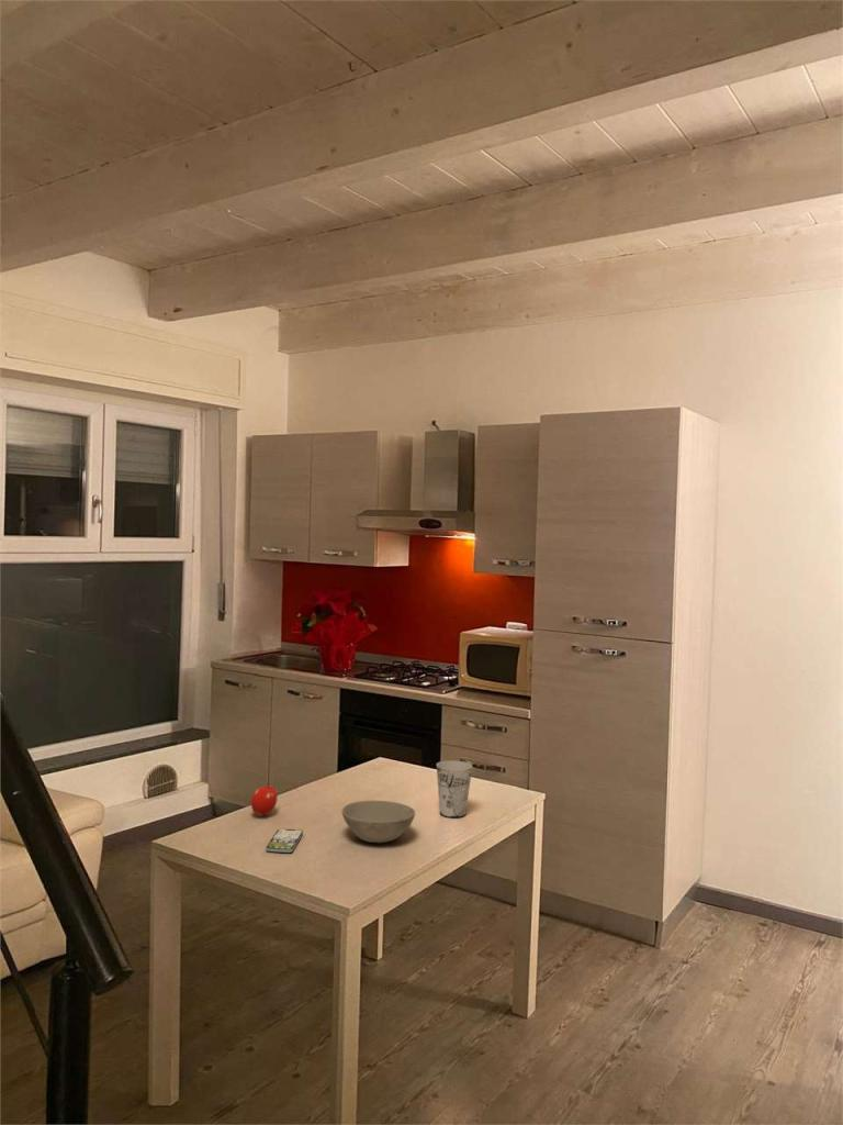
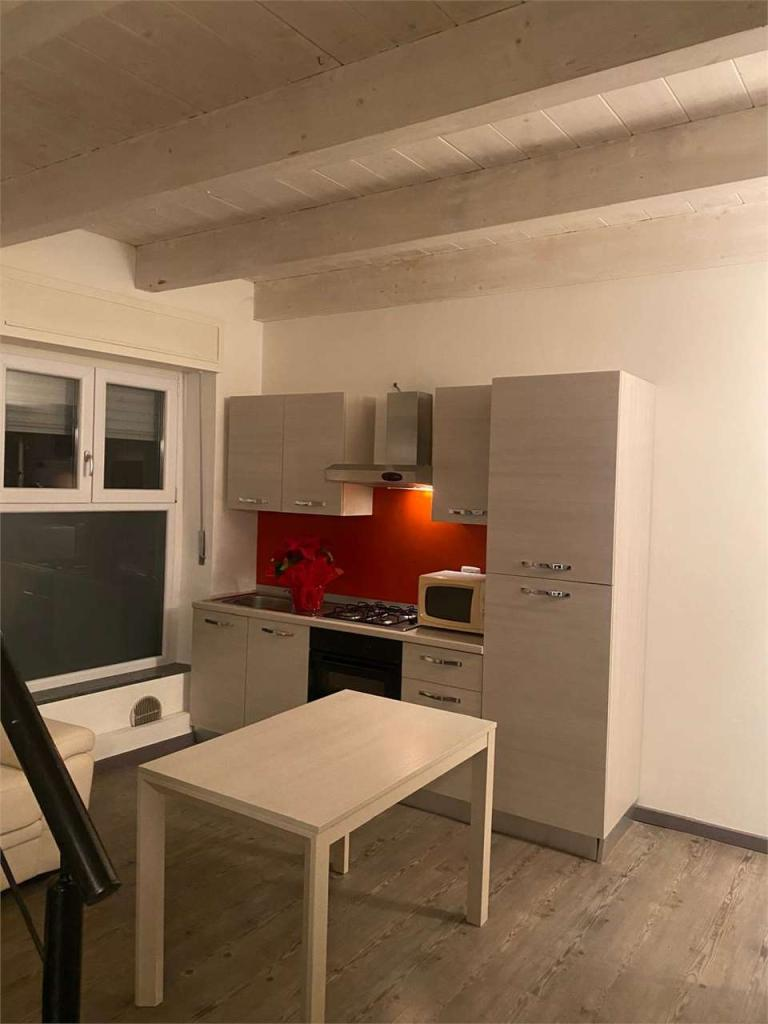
- bowl (378, 824)
- cup (453, 789)
- fruit (263, 798)
- smartphone (284, 839)
